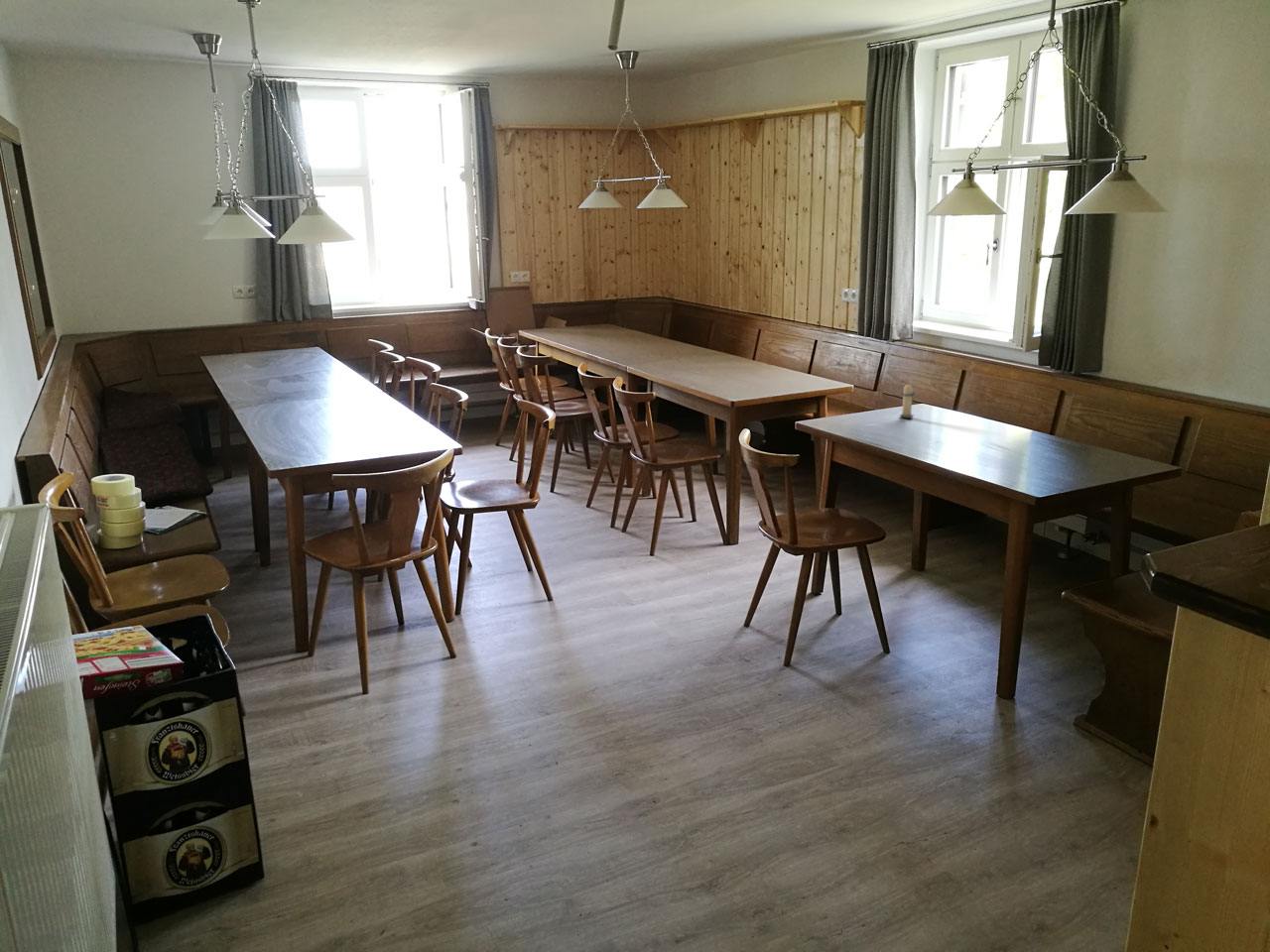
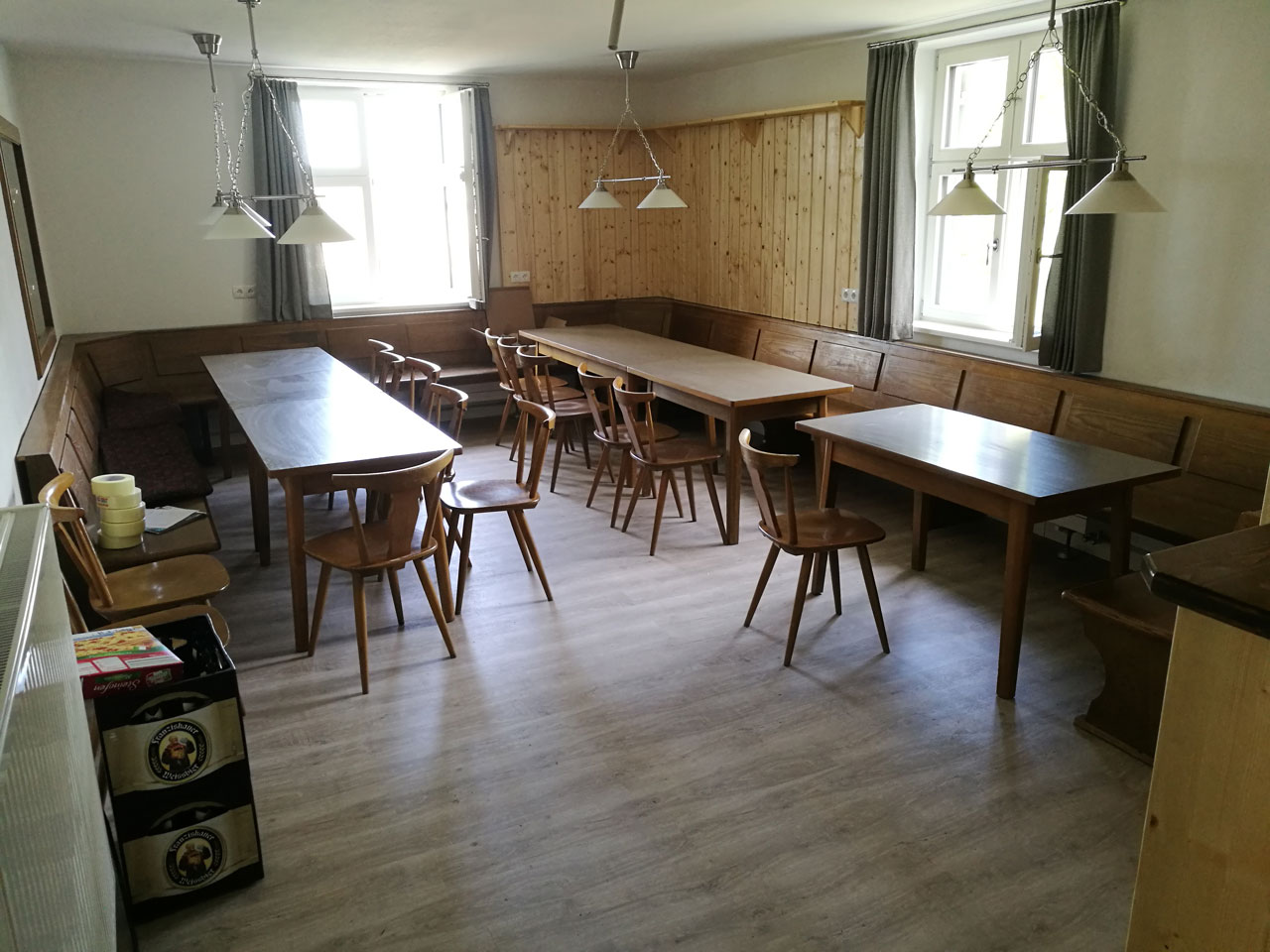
- candle (907, 400)
